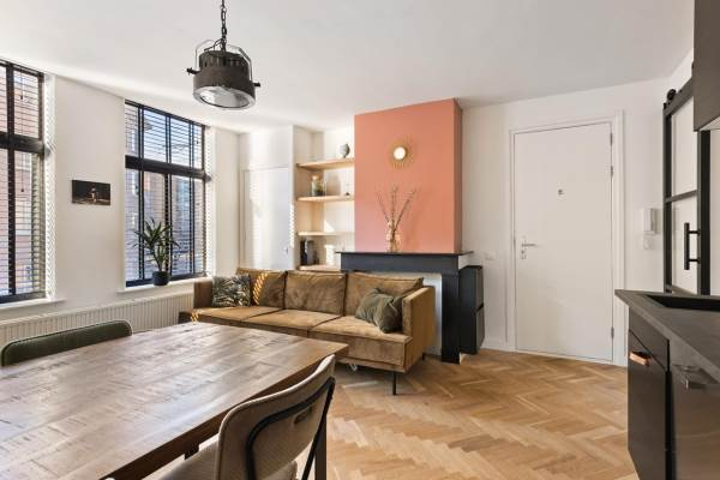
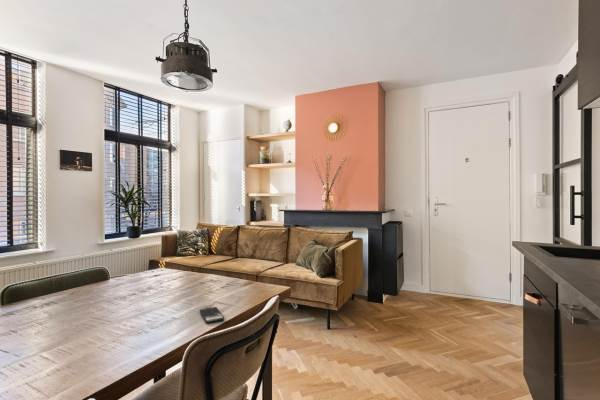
+ smartphone (211, 314)
